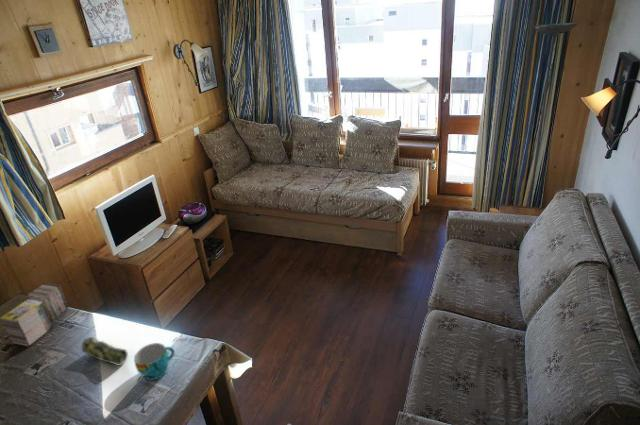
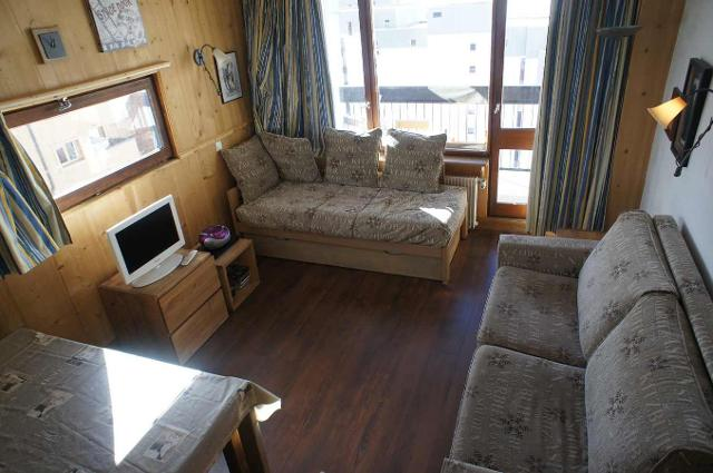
- pencil case (103, 351)
- magazine (36, 312)
- cup (154, 361)
